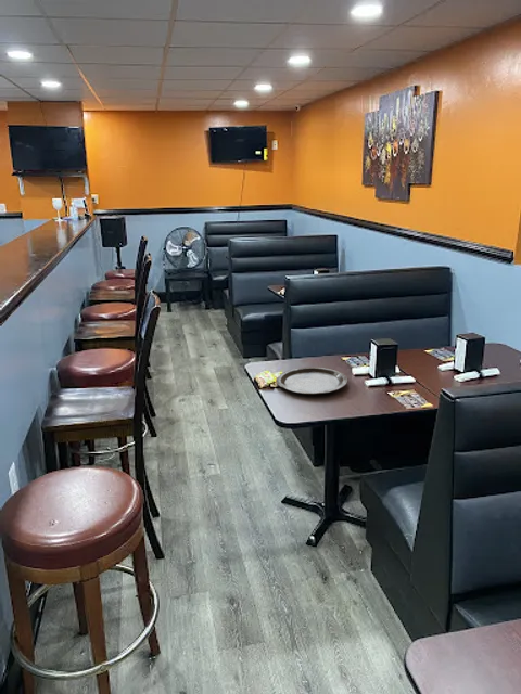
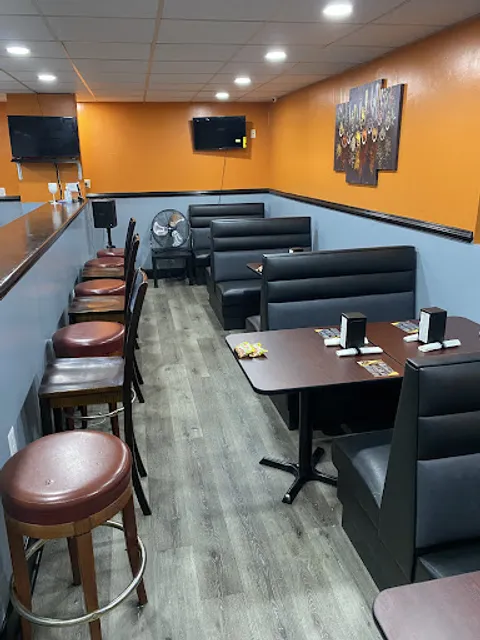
- plate (312, 381)
